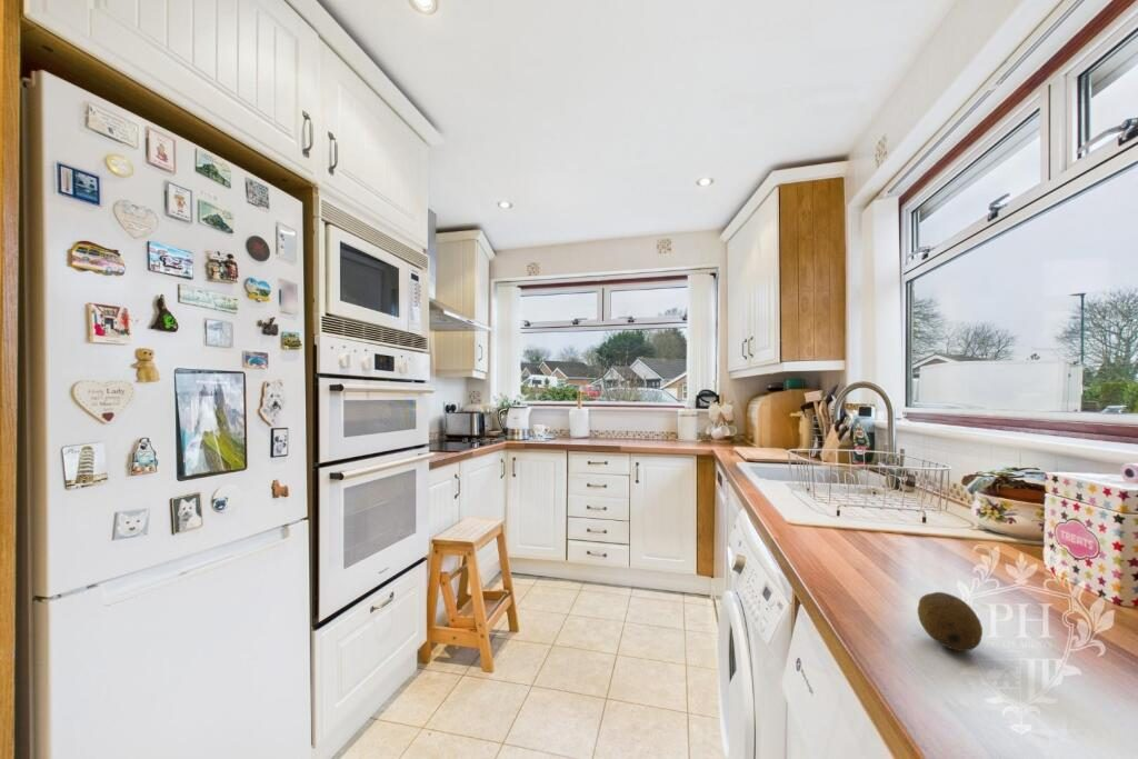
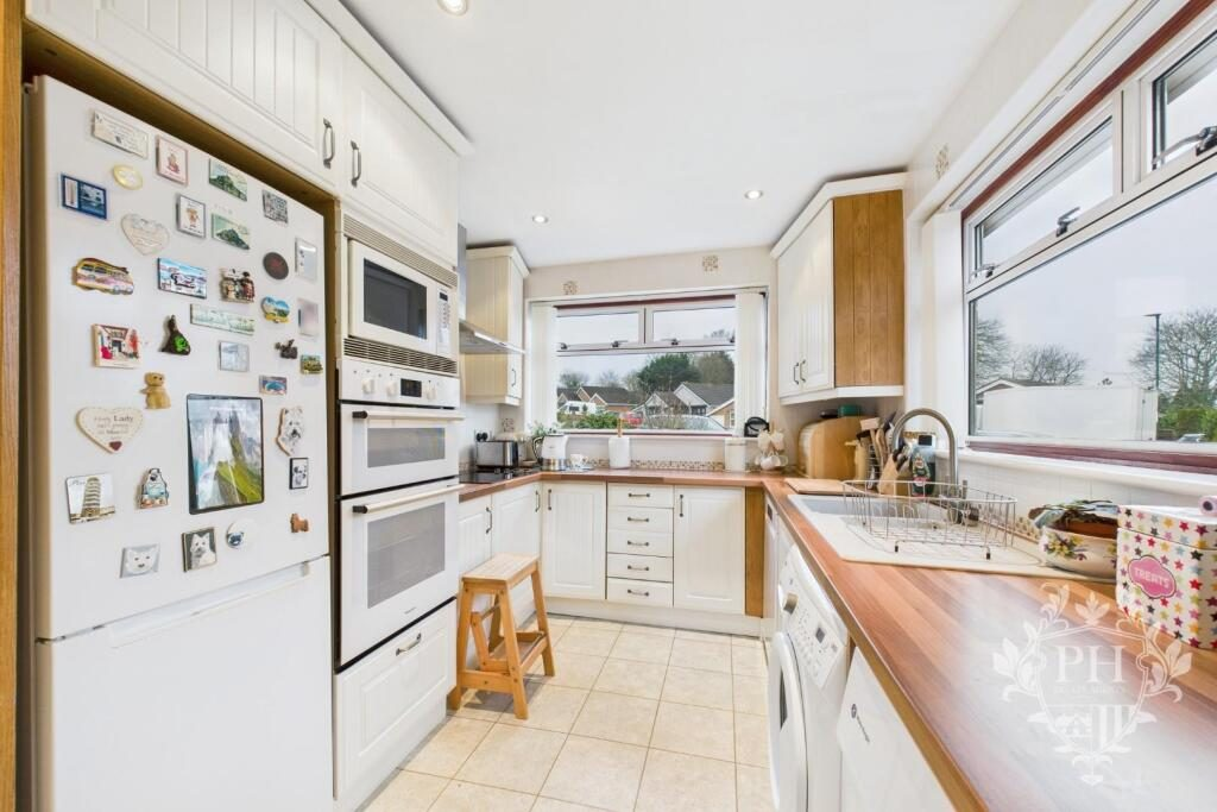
- fruit (948, 620)
